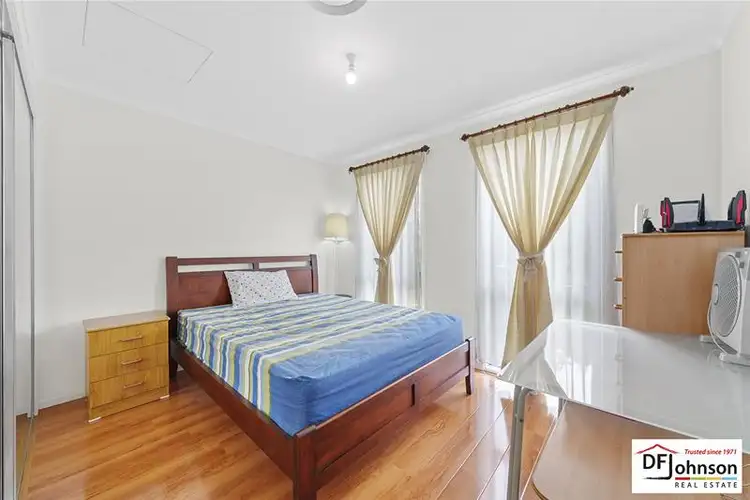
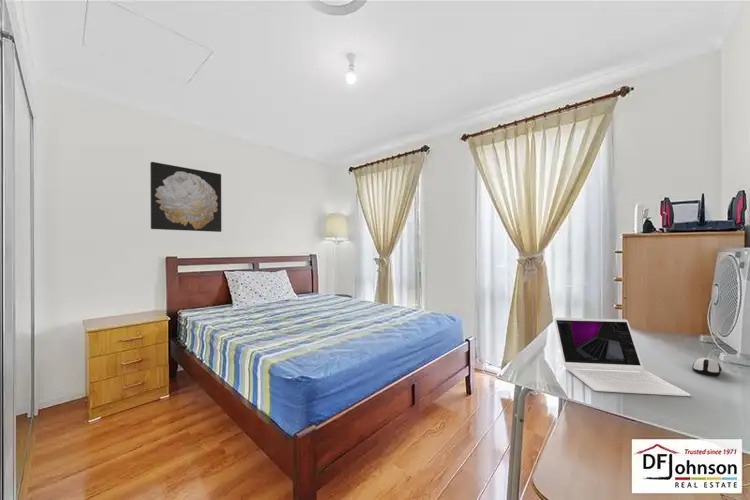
+ computer mouse (707, 365)
+ laptop (612, 348)
+ wall art (188, 199)
